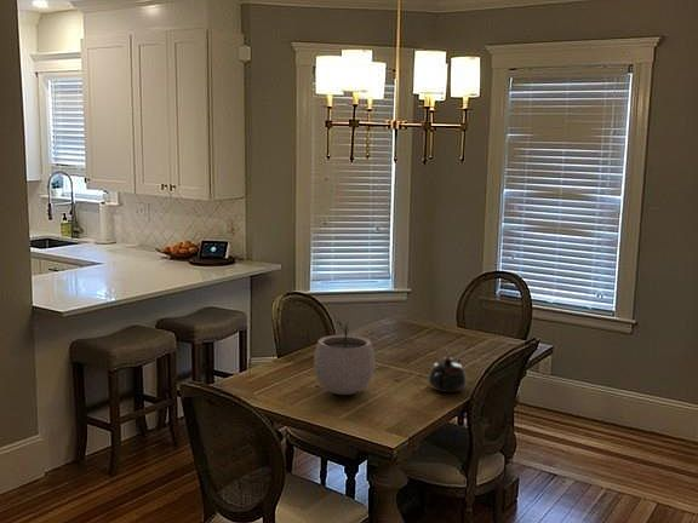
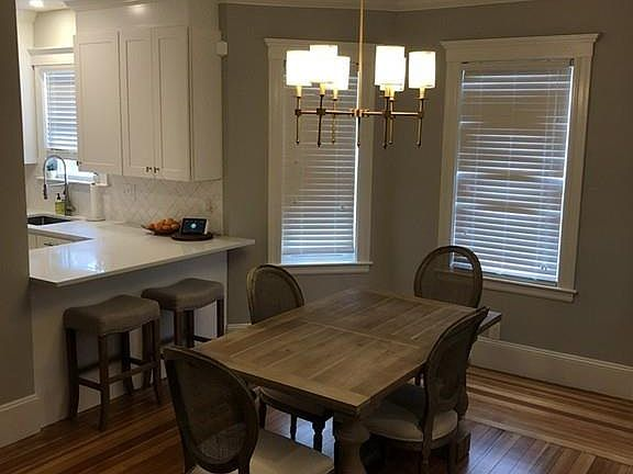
- teapot (448, 372)
- plant pot (344, 355)
